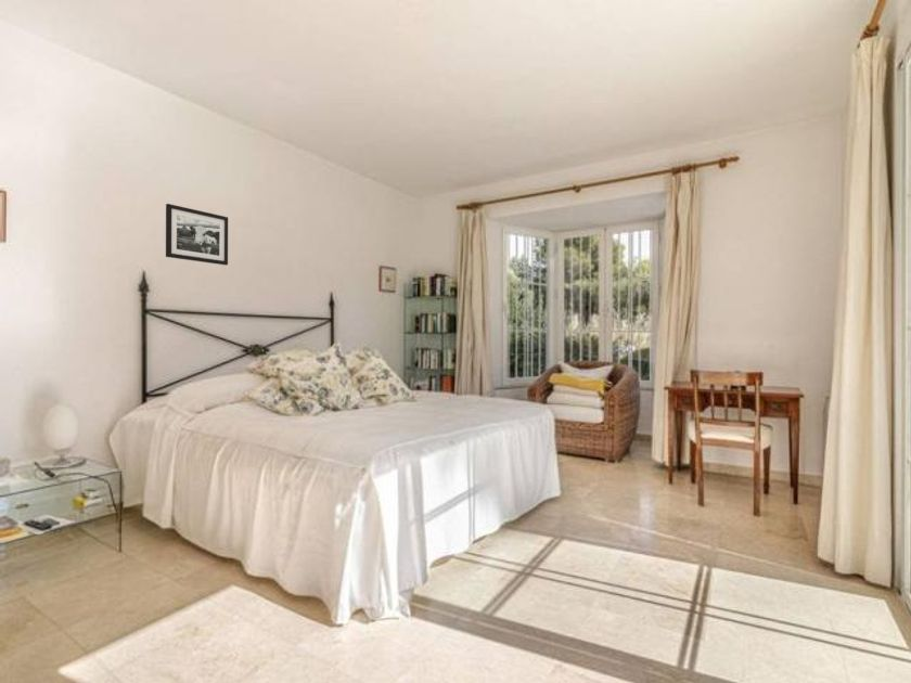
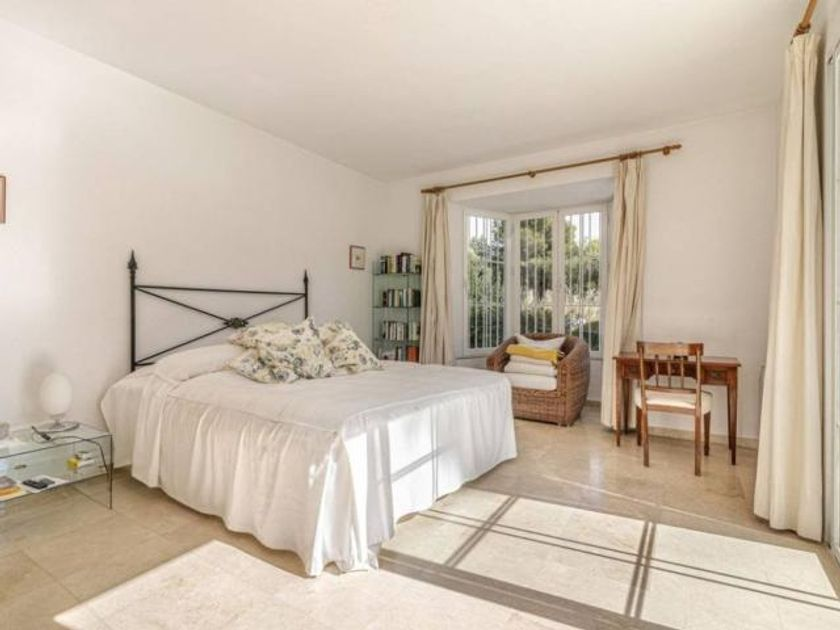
- picture frame (198, 235)
